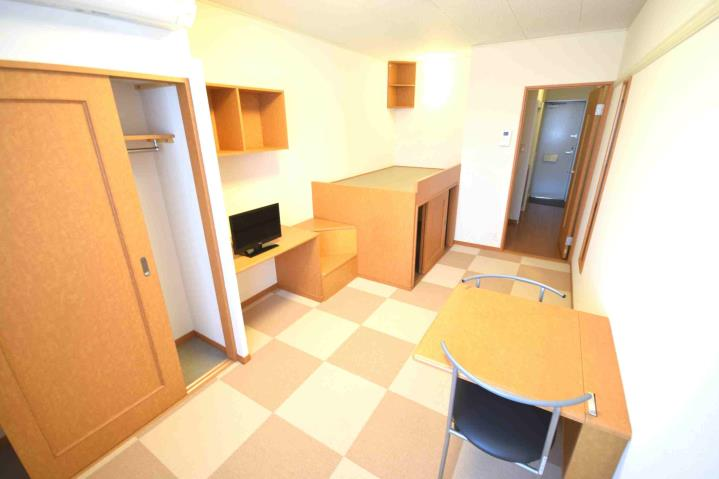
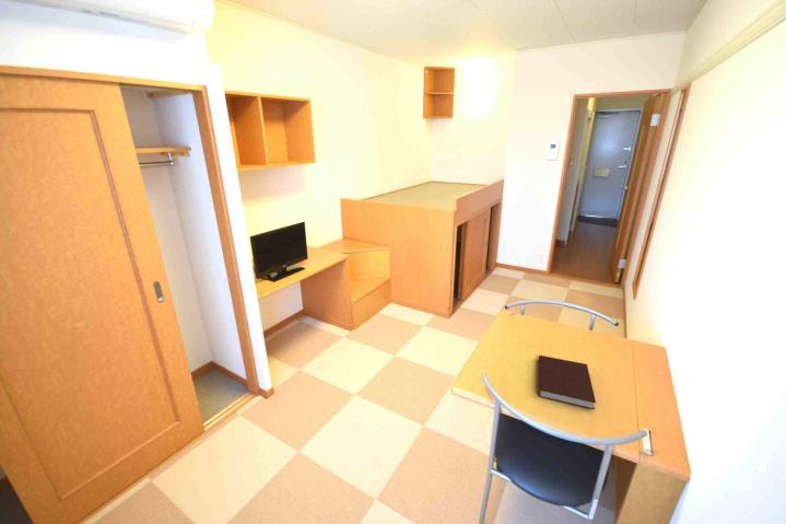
+ notebook (563, 379)
